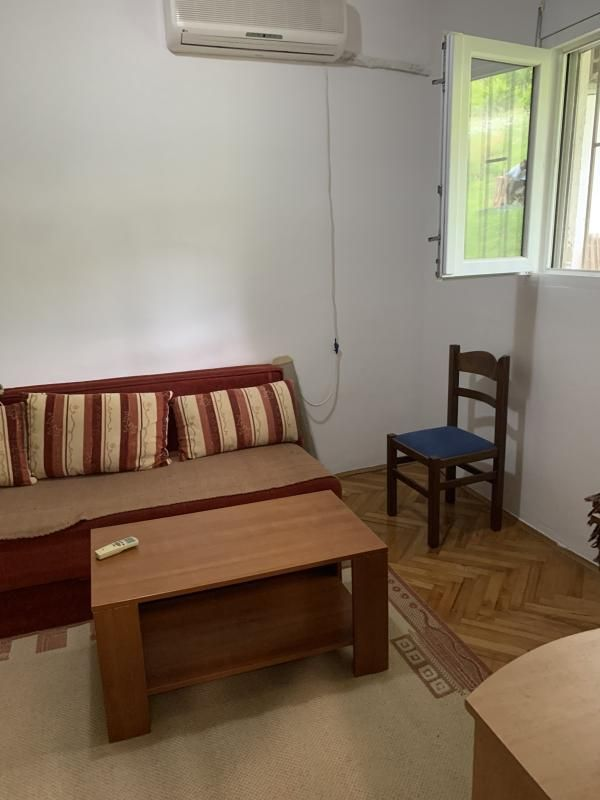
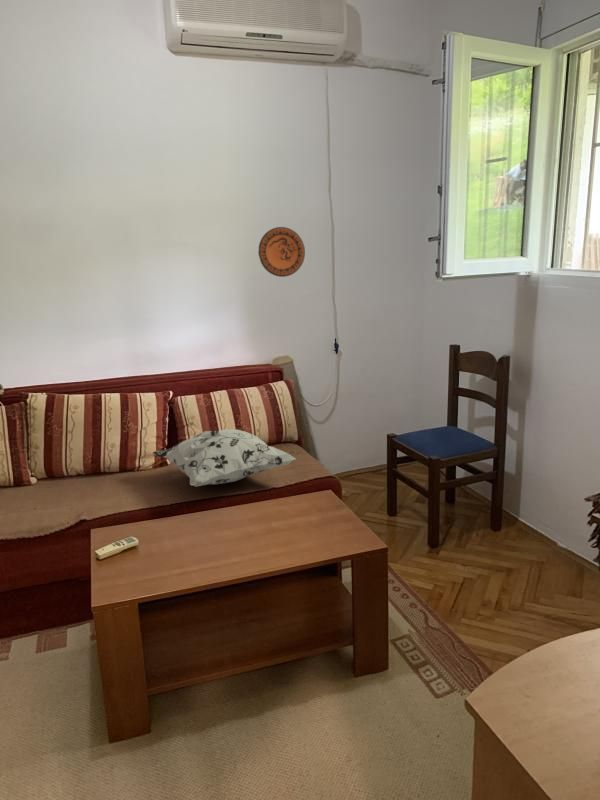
+ decorative pillow (221, 455)
+ decorative plate (281, 252)
